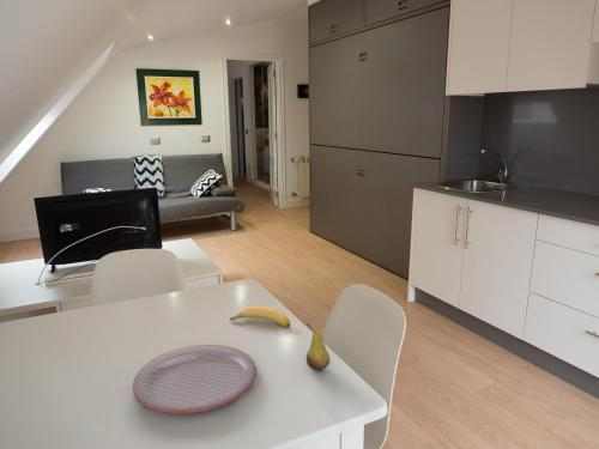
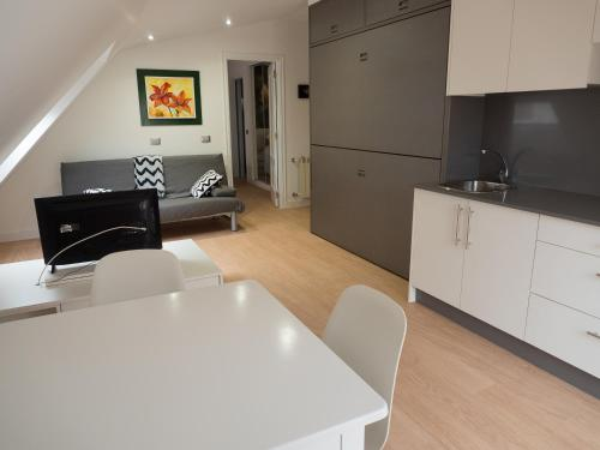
- fruit (317, 345)
- plate (196, 377)
- banana (262, 316)
